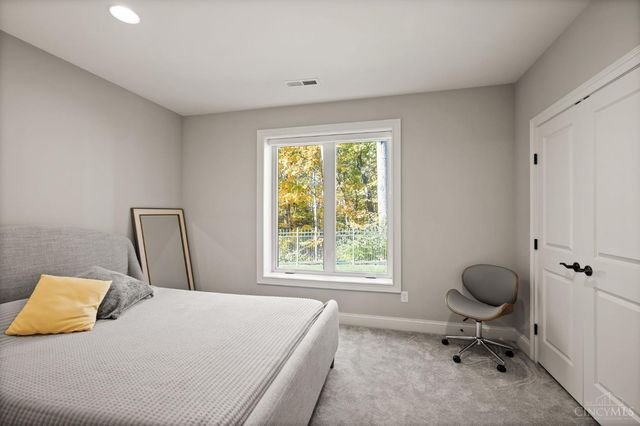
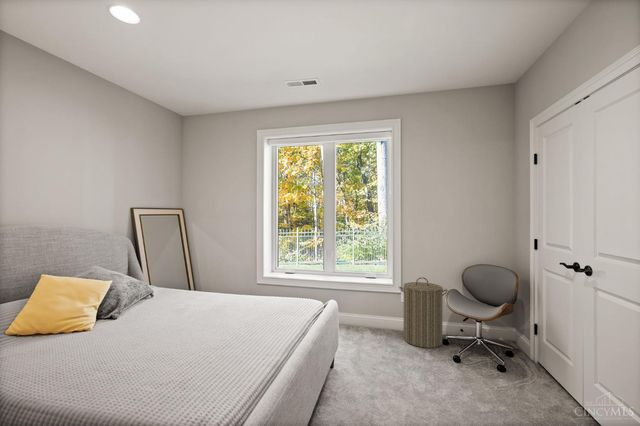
+ laundry hamper (422, 308)
